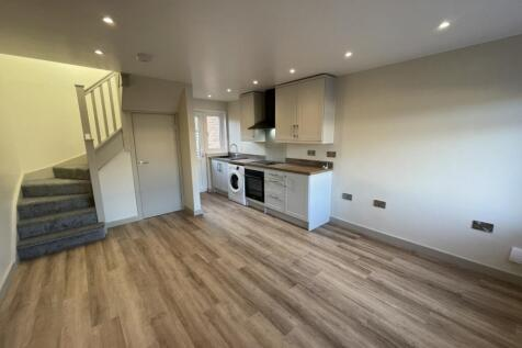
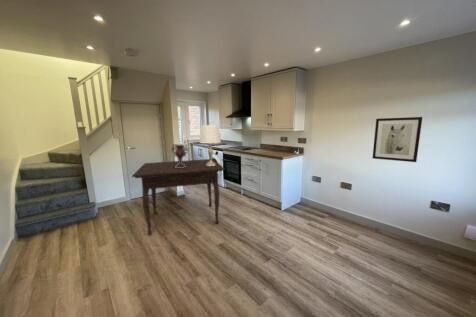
+ dining table (182, 185)
+ decorative urn (180, 155)
+ lamp (210, 145)
+ wall art (395, 139)
